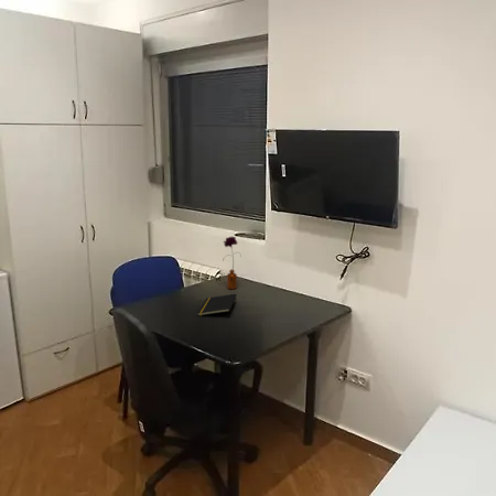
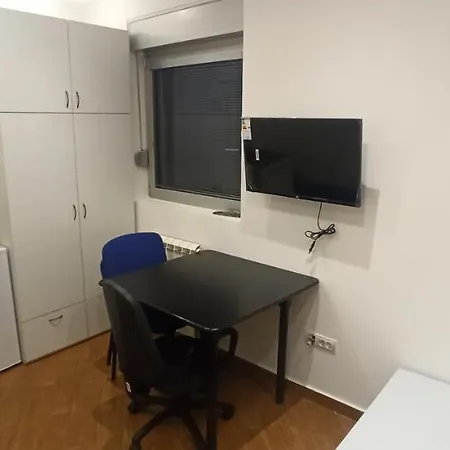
- flower (233, 262)
- notepad (217, 304)
